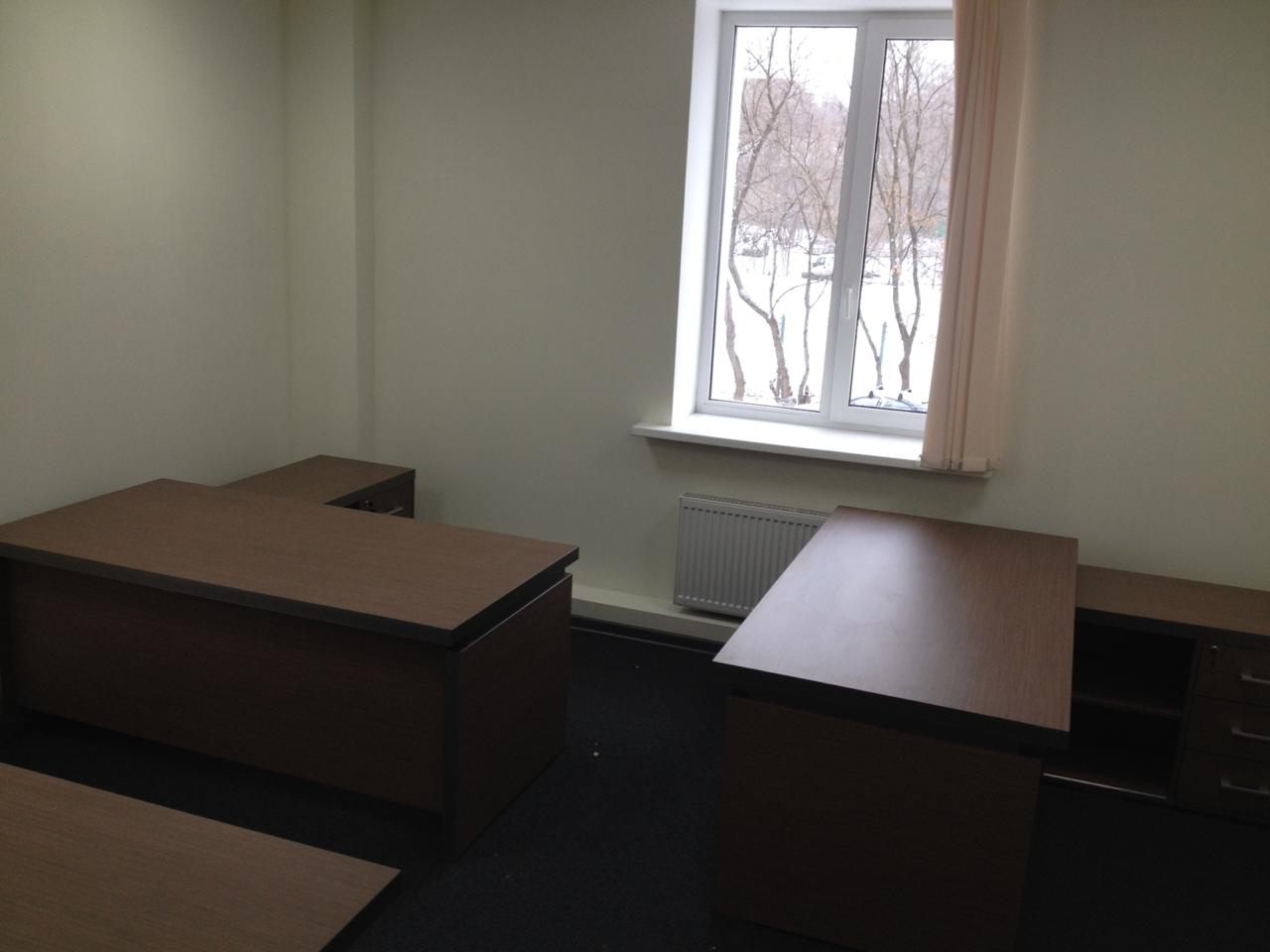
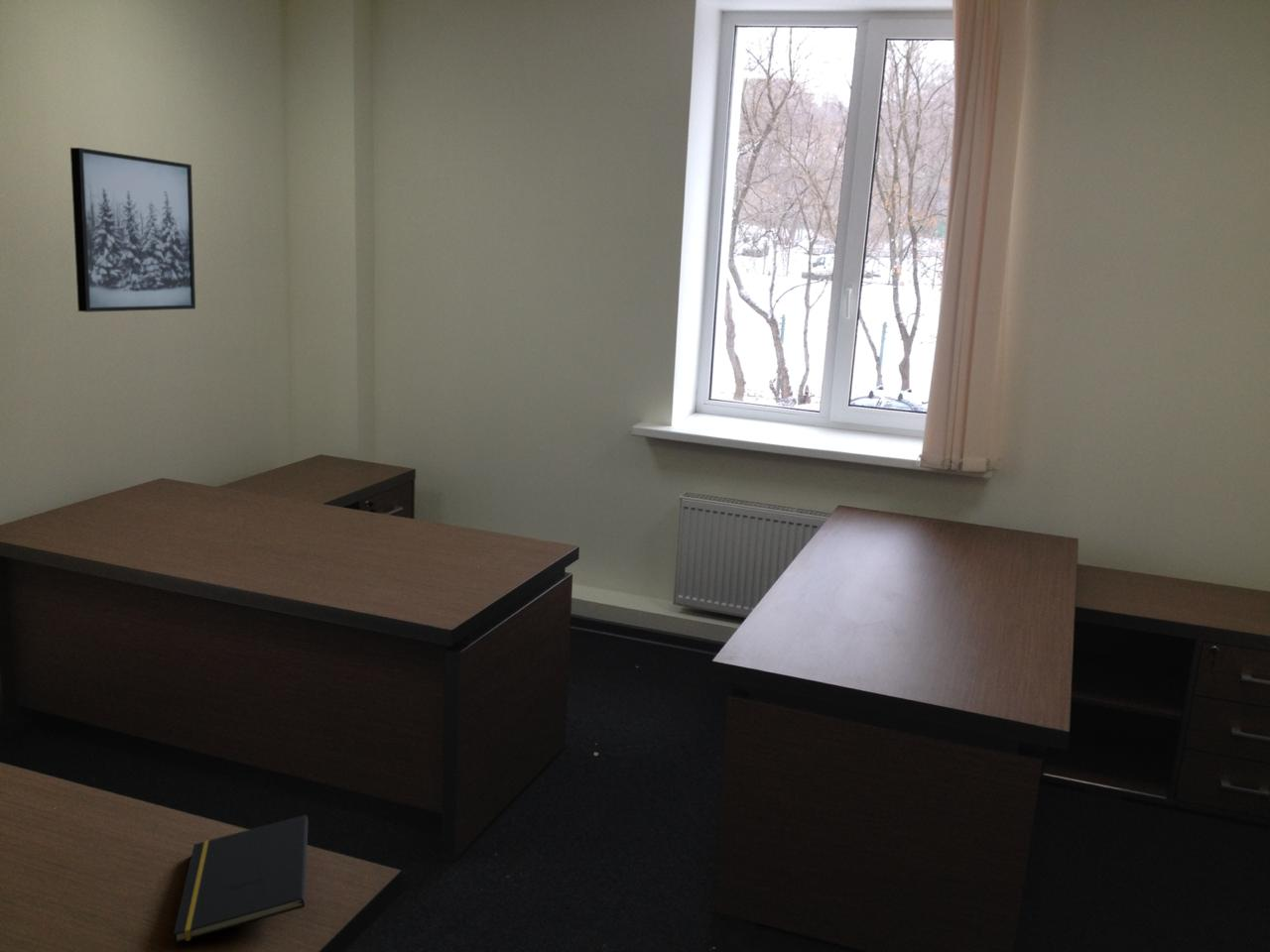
+ wall art (137, 234)
+ notepad (246, 874)
